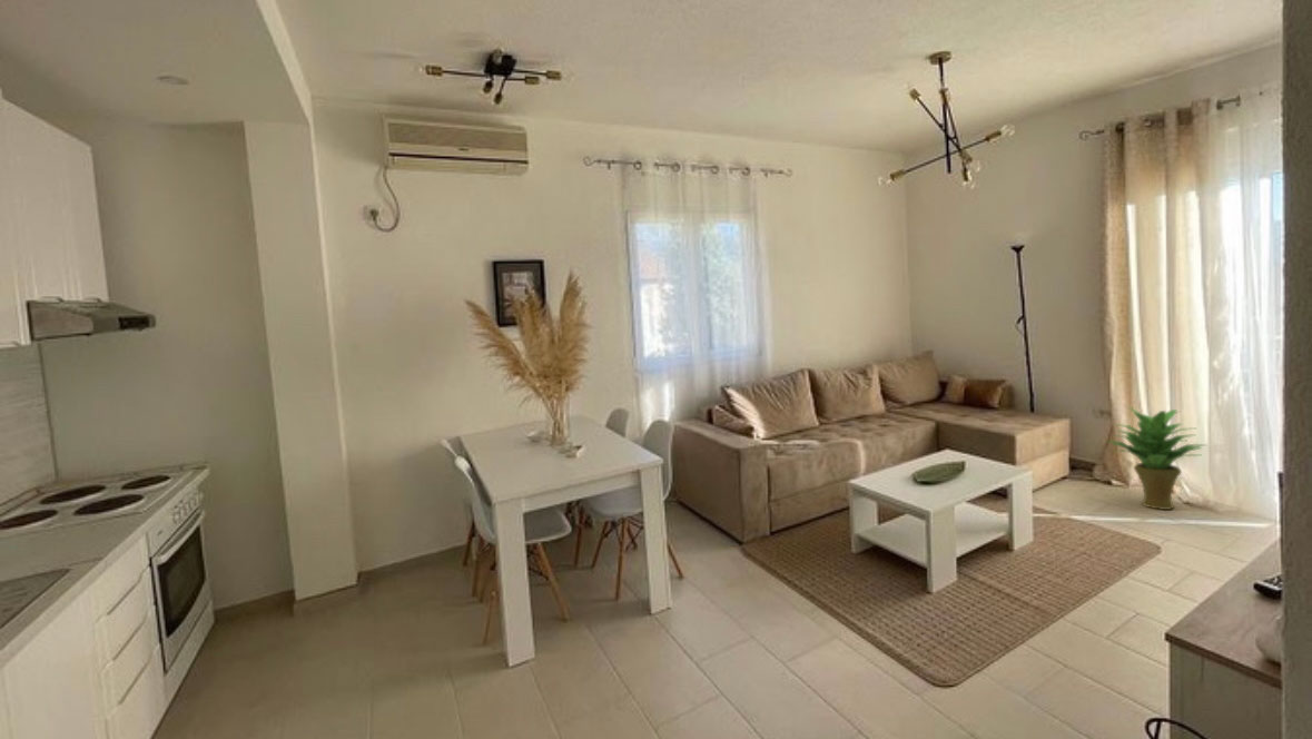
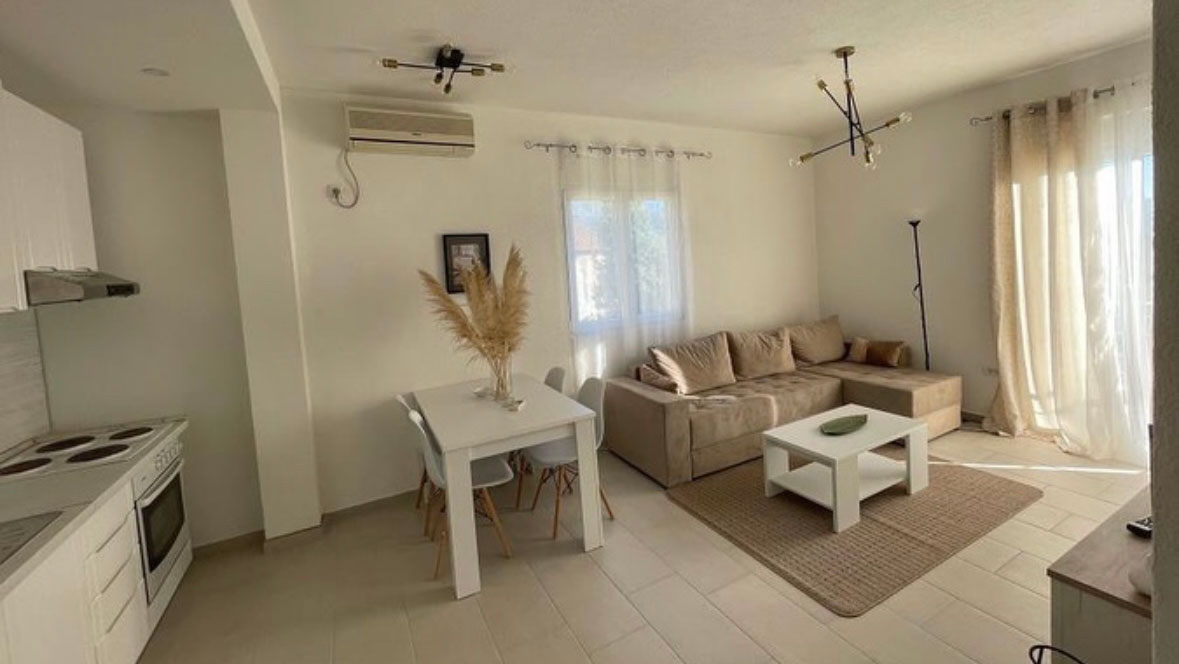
- potted plant (1157, 456)
